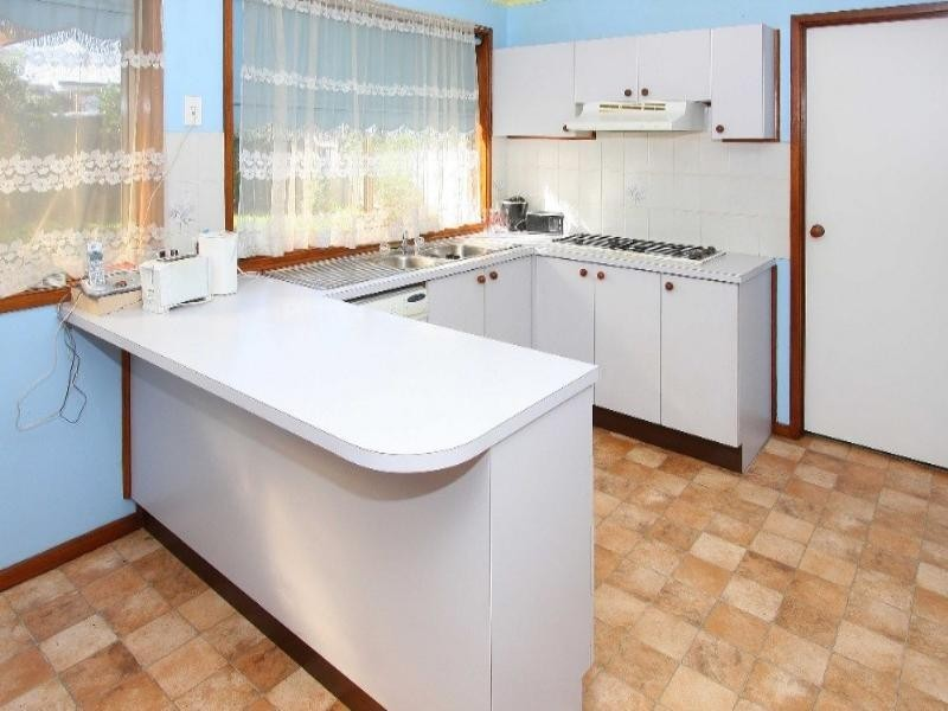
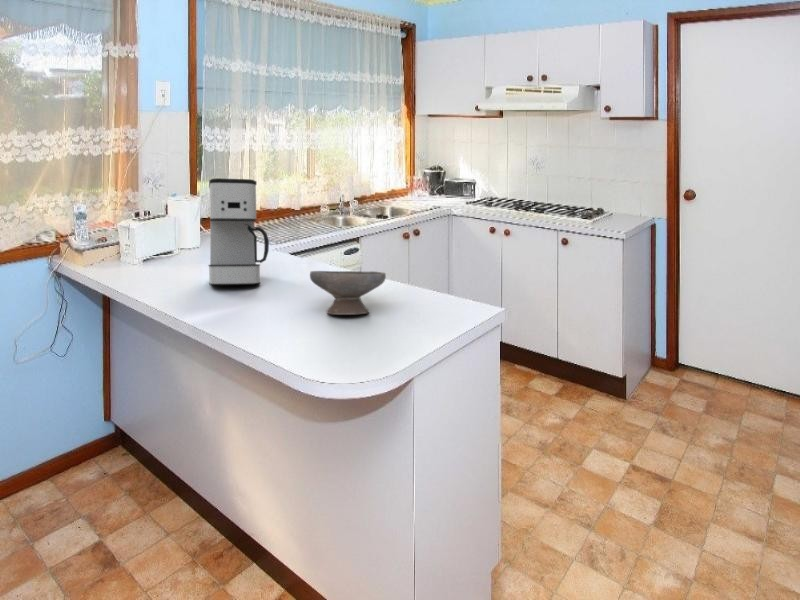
+ bowl (348, 291)
+ coffee maker (238, 232)
